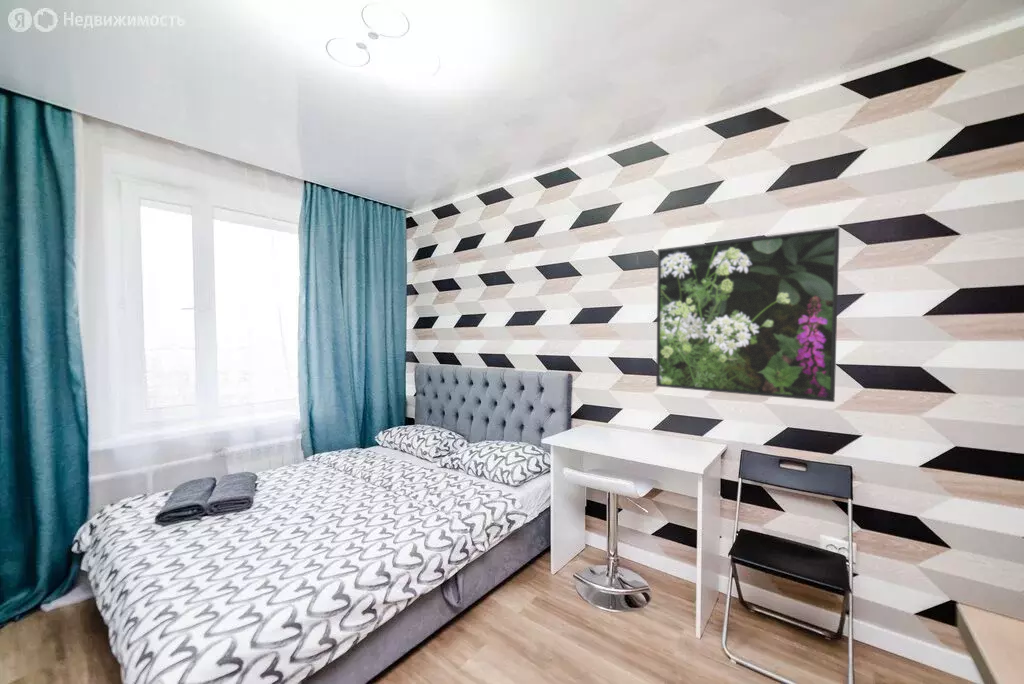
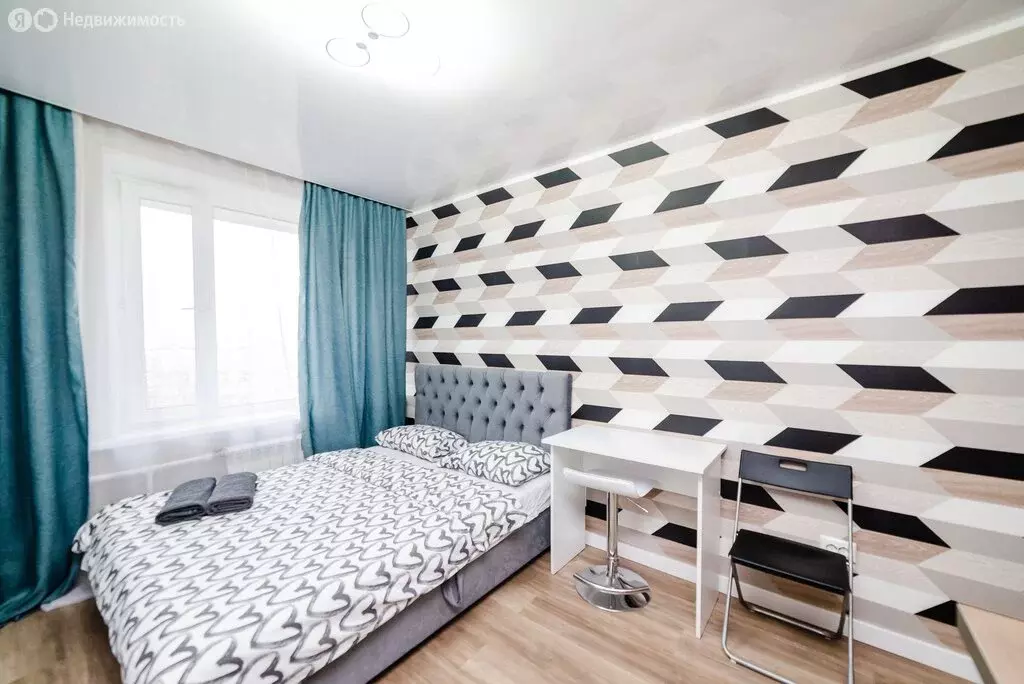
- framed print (736, 317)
